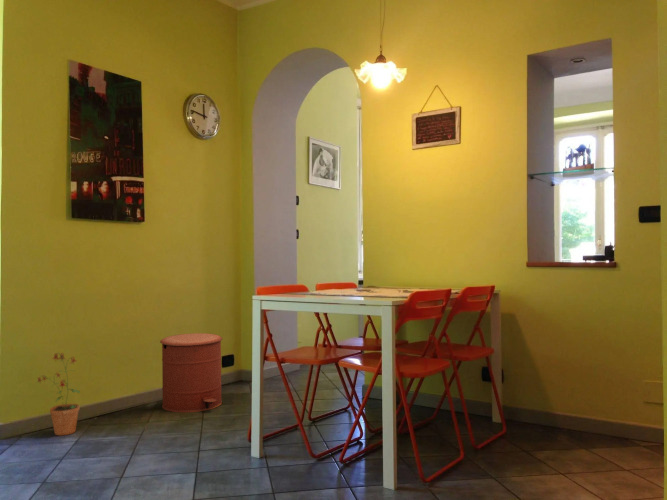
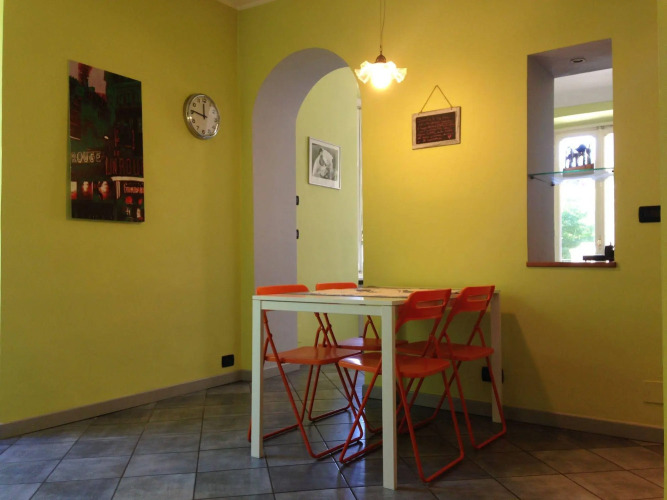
- potted plant (60, 393)
- trash can (192, 370)
